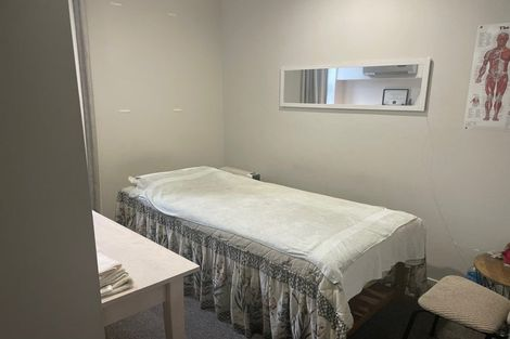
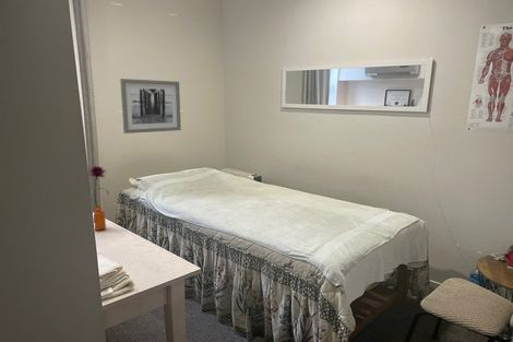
+ flower (95, 198)
+ wall art (152, 106)
